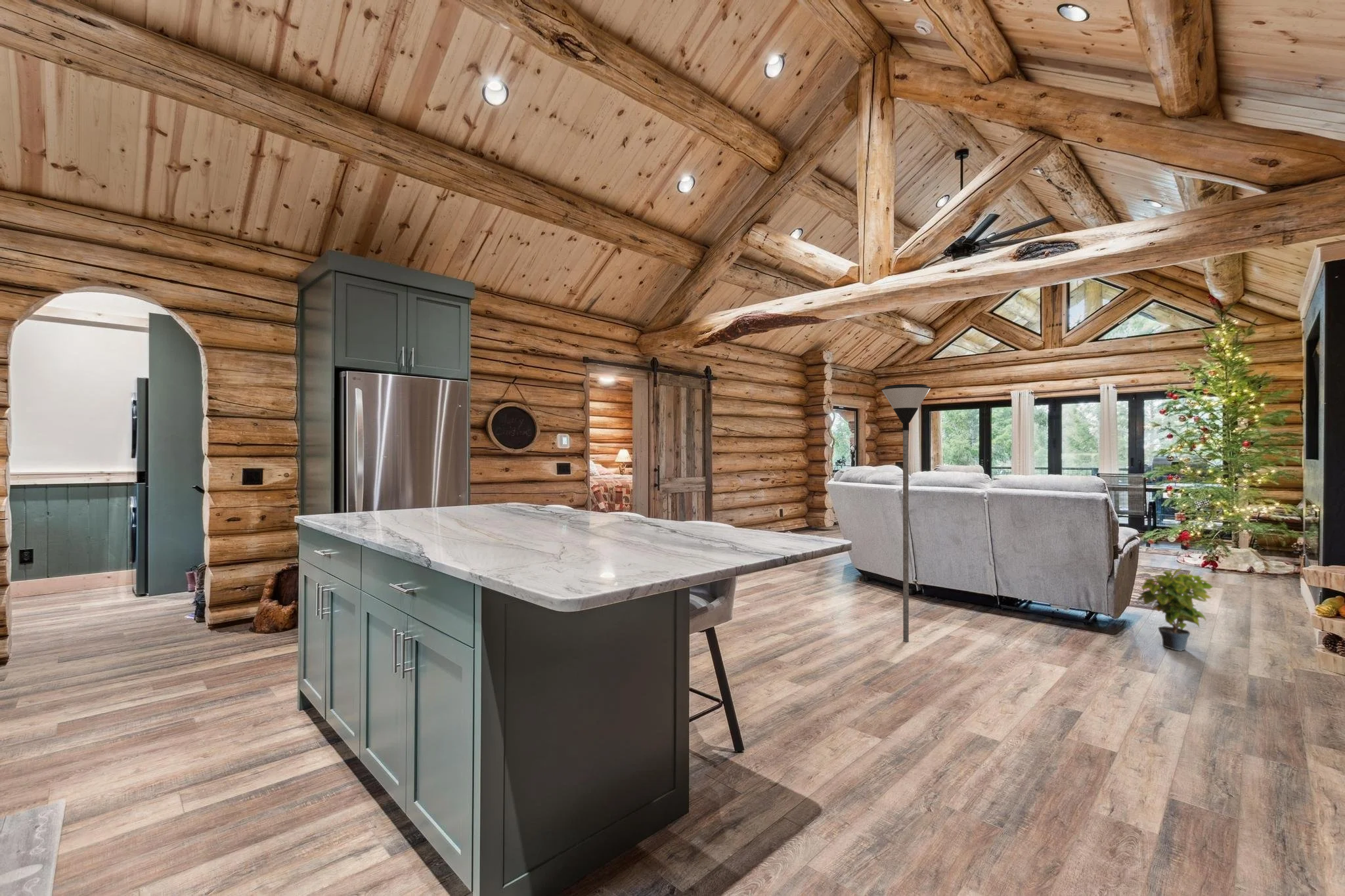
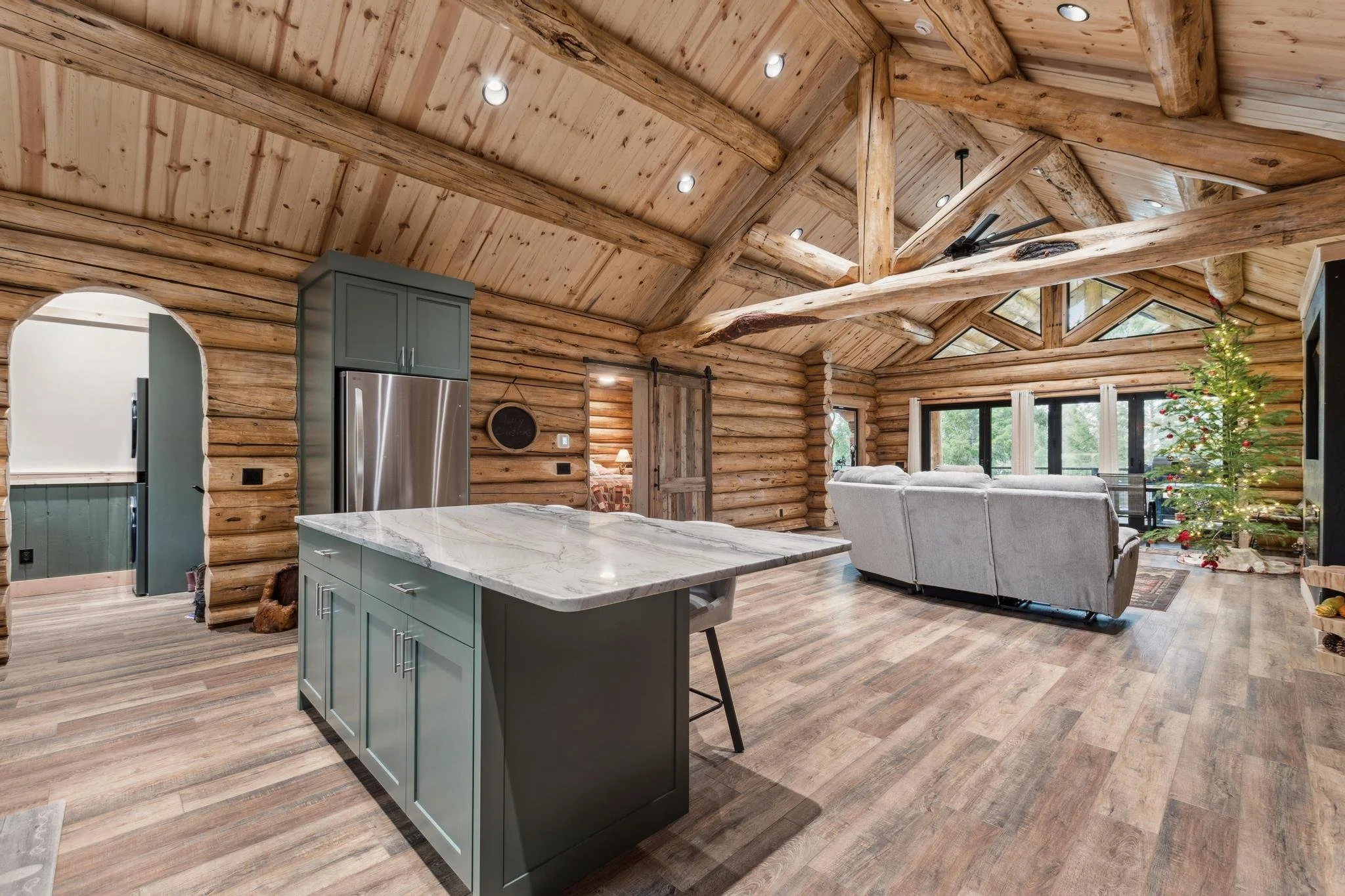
- potted plant (1175, 608)
- floor lamp (906, 513)
